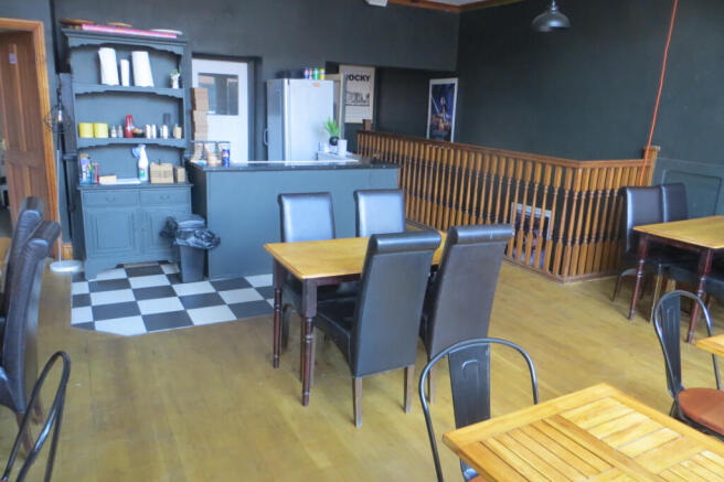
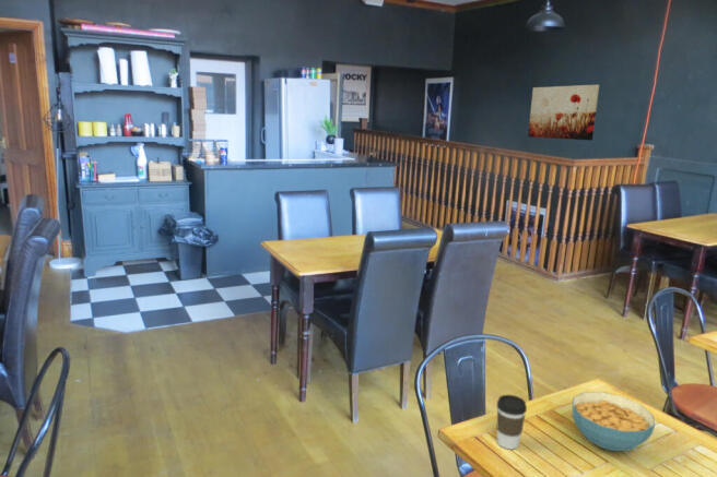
+ cereal bowl (609, 427)
+ wall art (561, 112)
+ coffee cup (509, 421)
